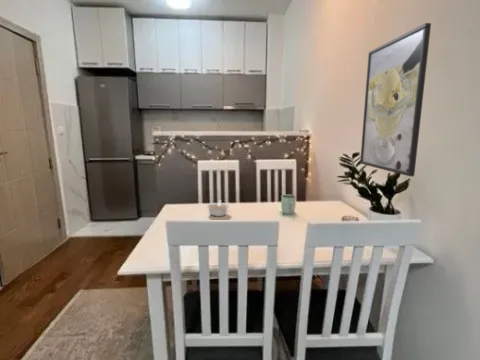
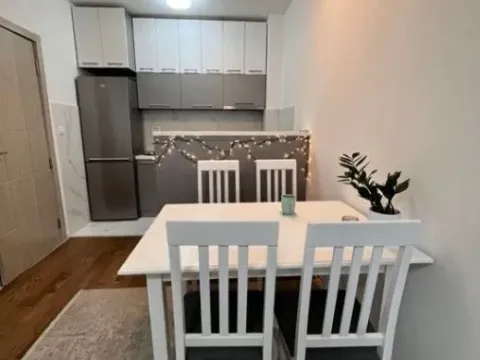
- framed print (388, 106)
- legume (217, 208)
